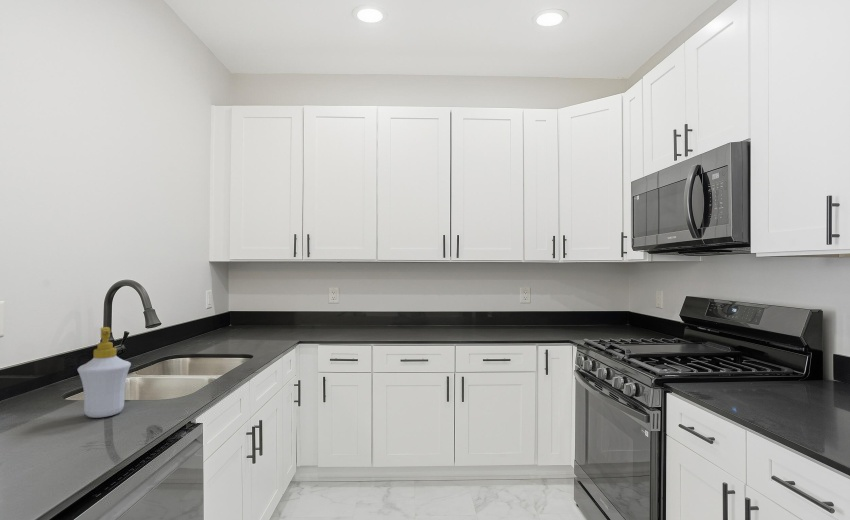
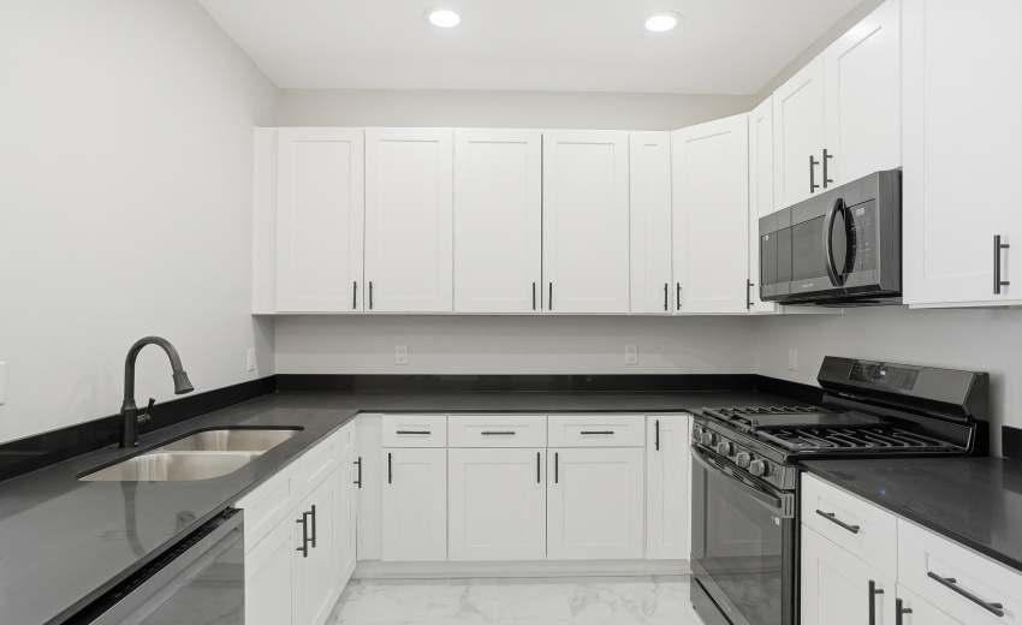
- soap bottle (104, 370)
